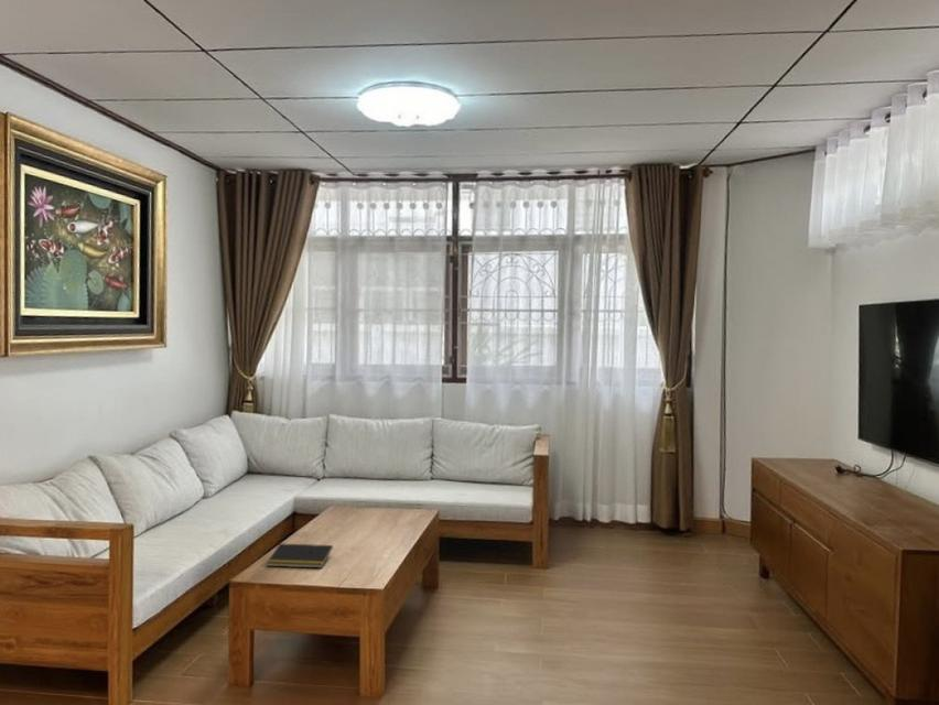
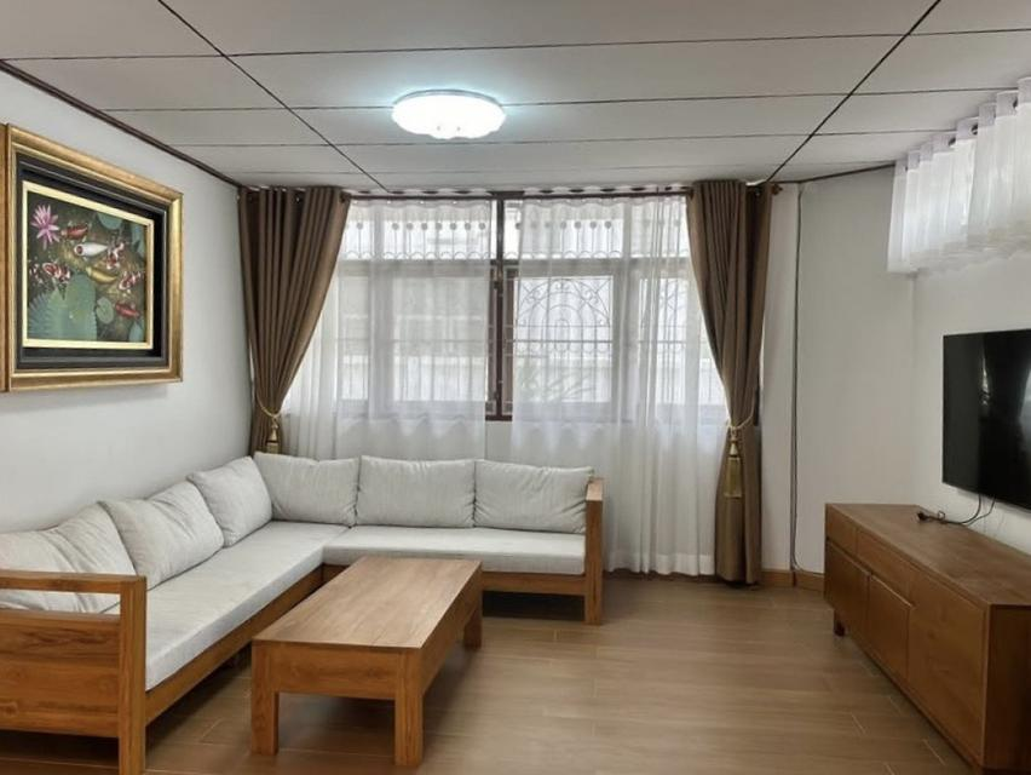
- notepad (300, 555)
